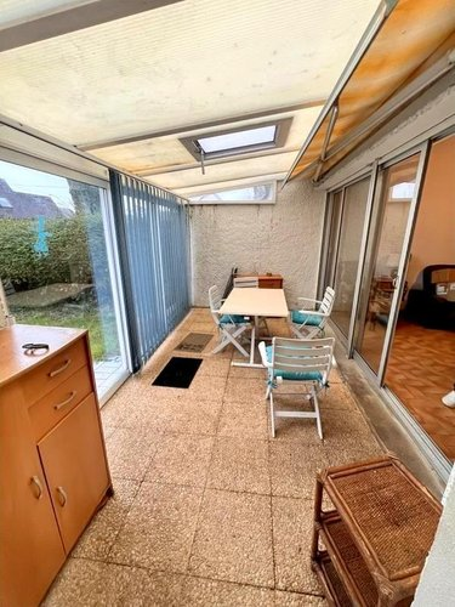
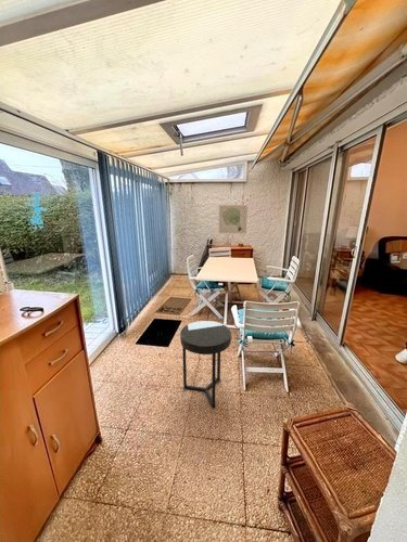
+ wall art (232, 219)
+ side table (212, 362)
